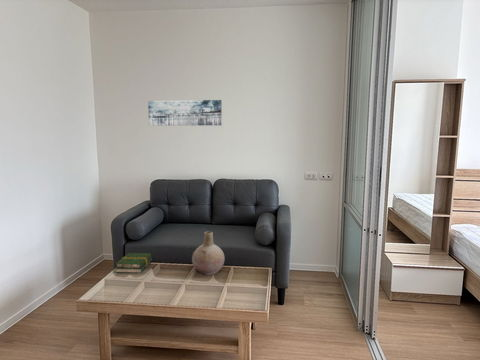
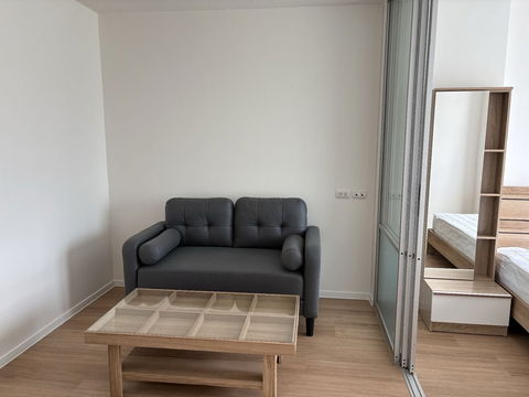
- book (134, 262)
- wall art (184, 113)
- vase (208, 251)
